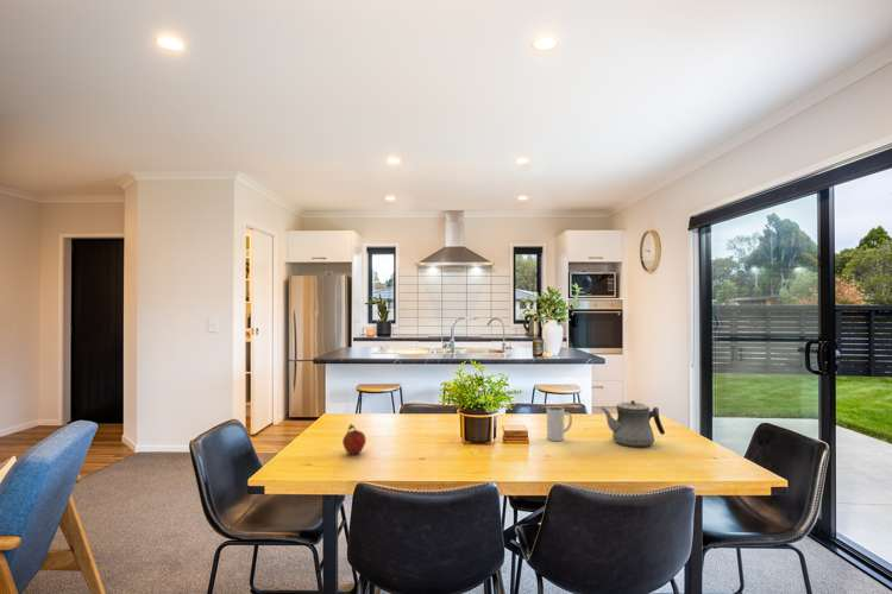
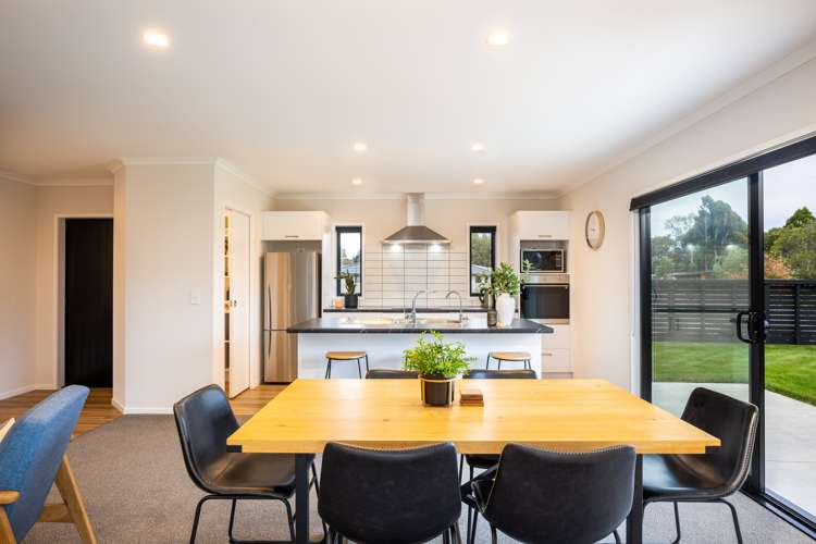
- teapot (632, 421)
- fruit (353, 438)
- mug (559, 423)
